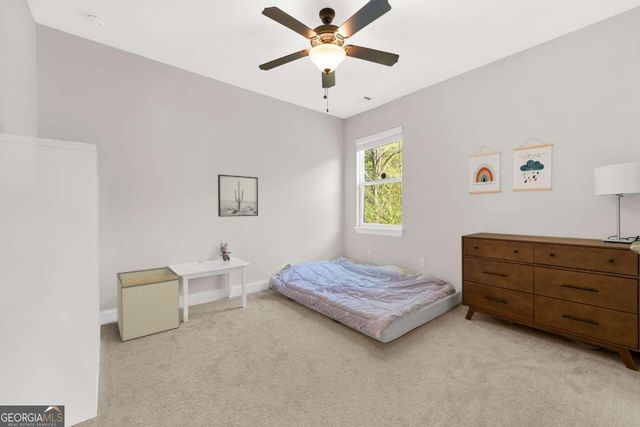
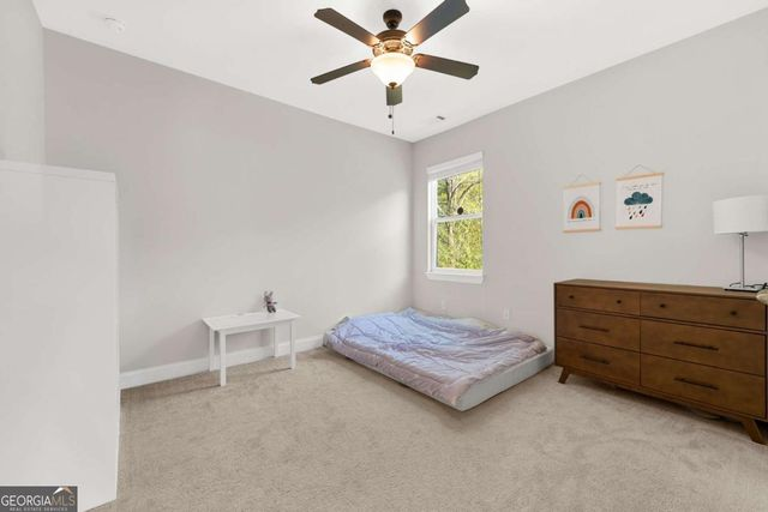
- storage bin (147, 299)
- wall art (238, 196)
